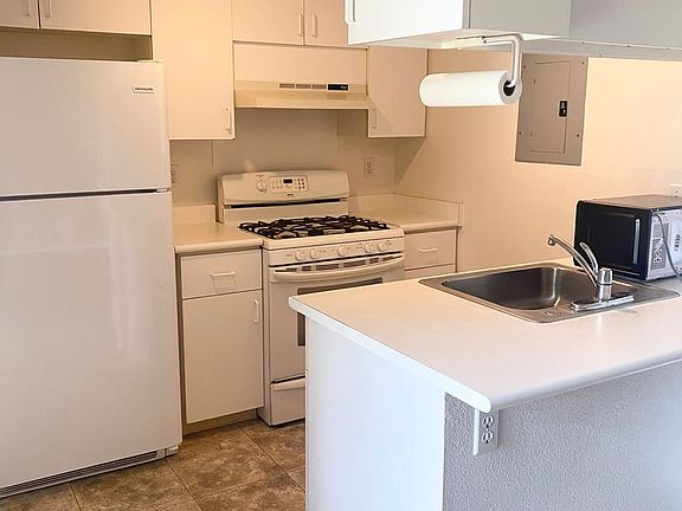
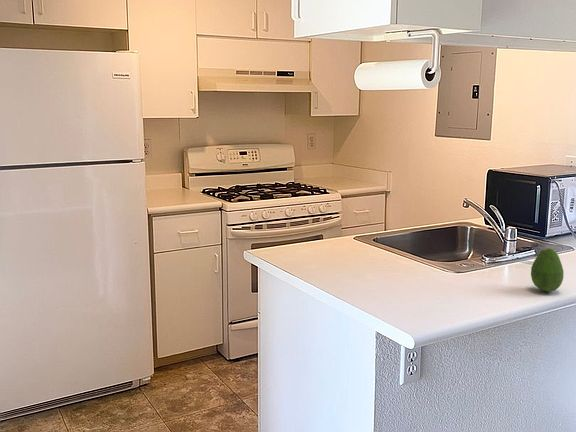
+ fruit (547, 270)
